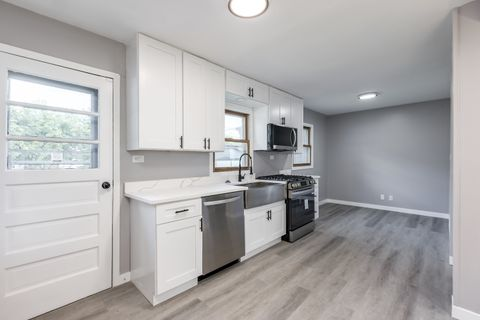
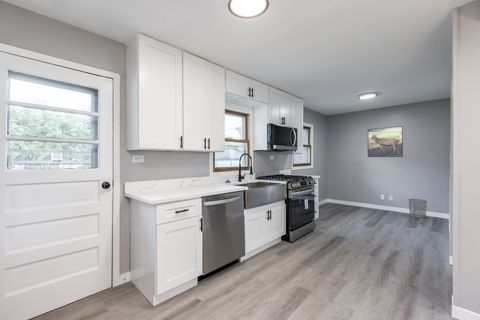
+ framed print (384, 142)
+ waste bin (417, 208)
